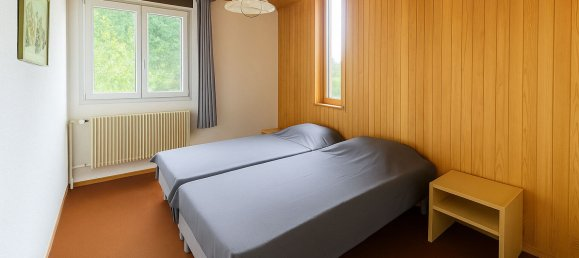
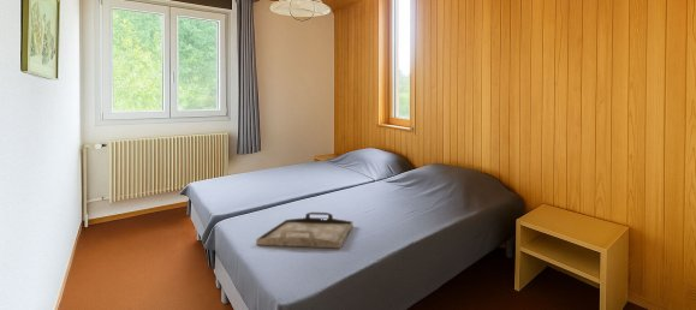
+ serving tray (309, 227)
